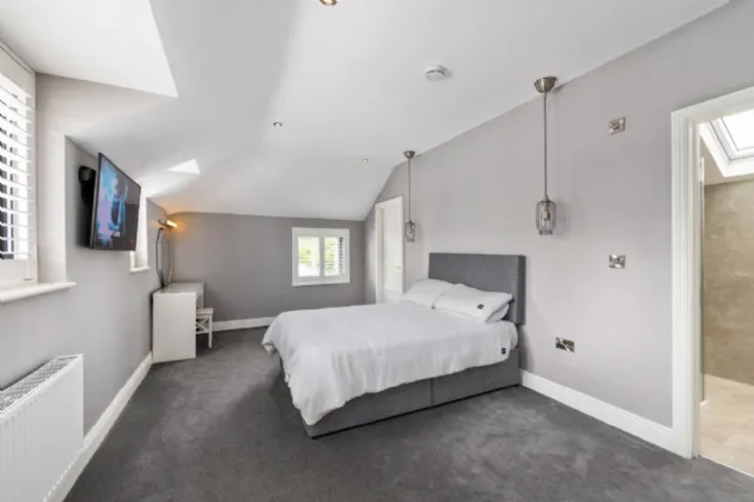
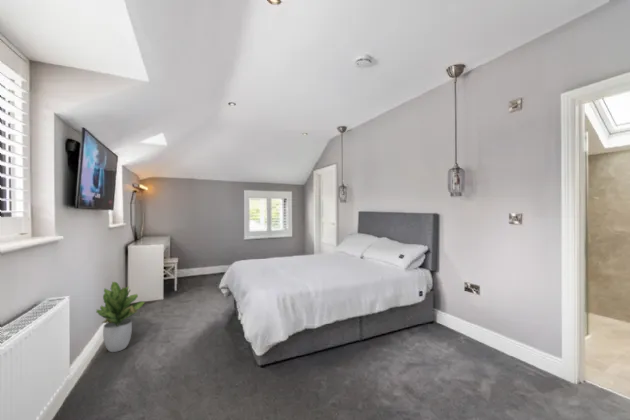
+ potted plant (119, 315)
